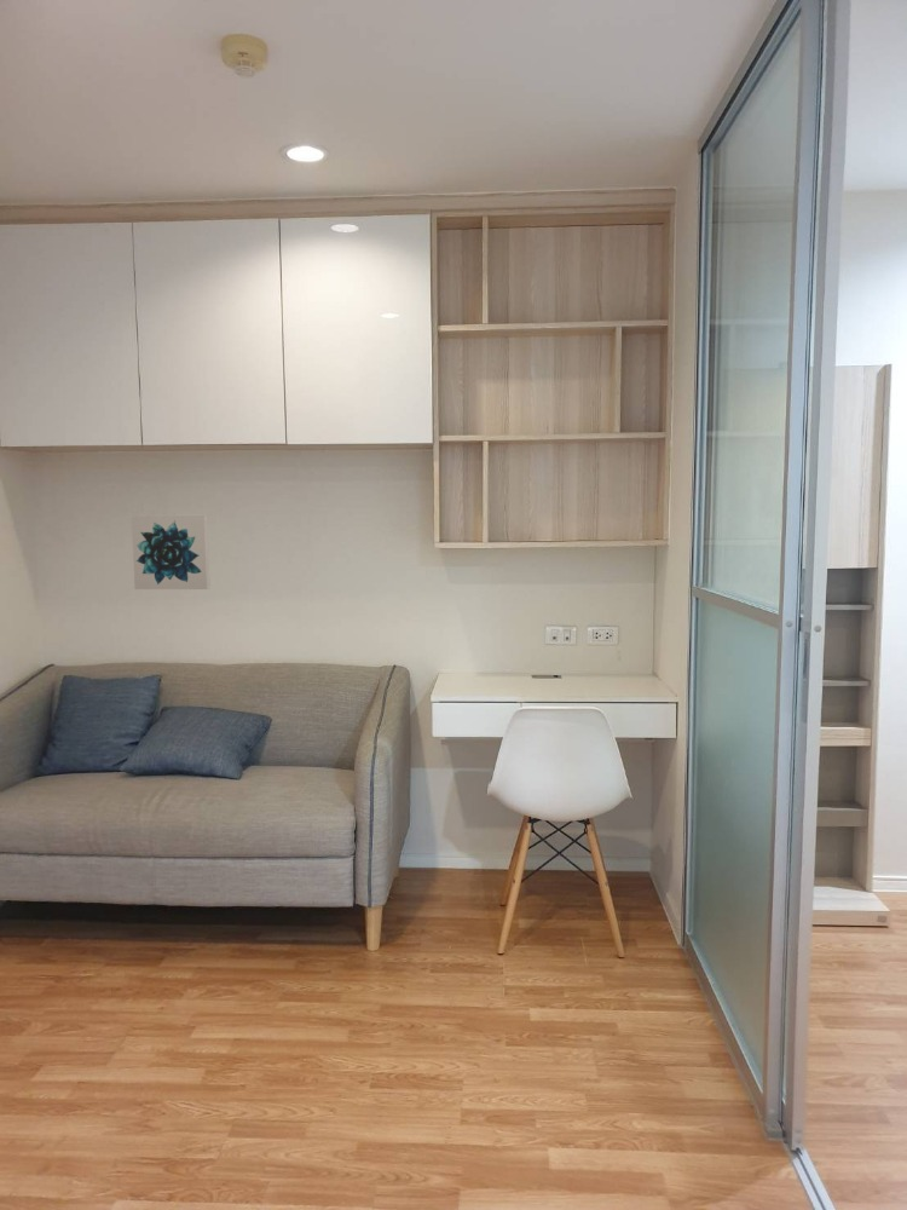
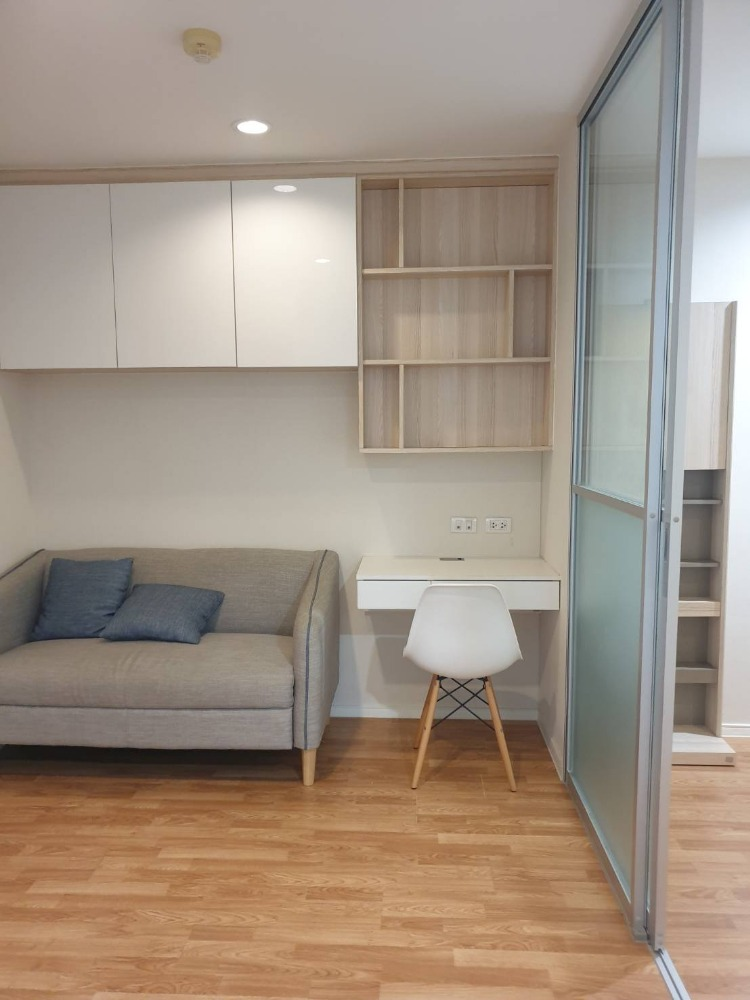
- wall art (171, 552)
